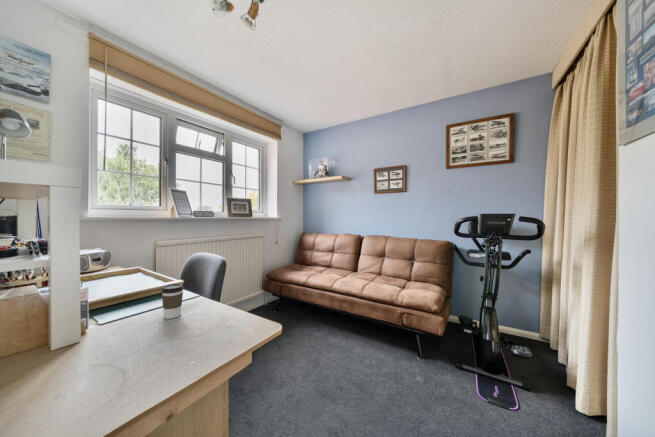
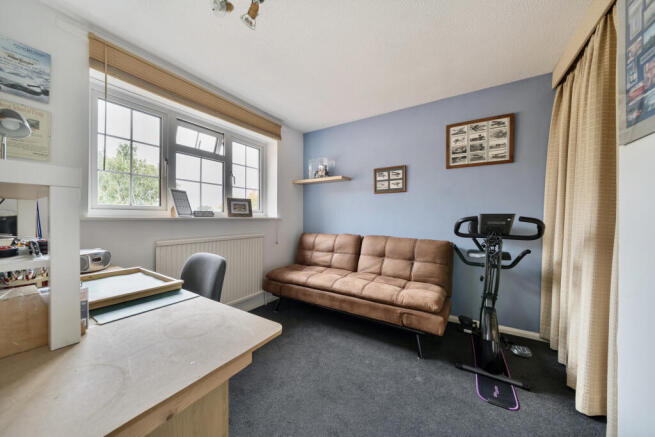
- coffee cup (172, 300)
